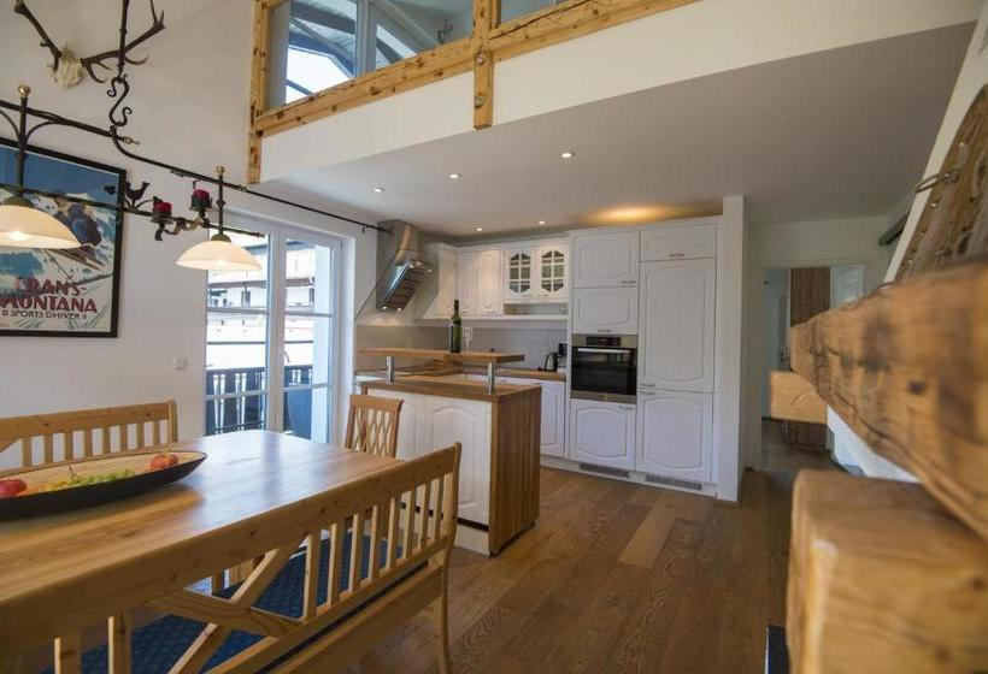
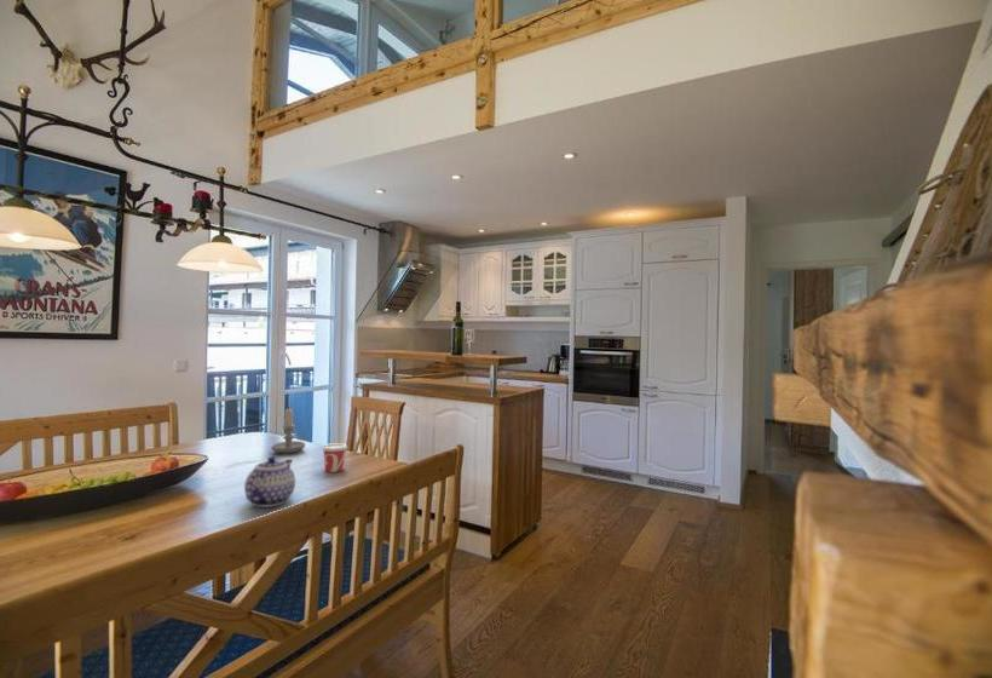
+ cup (334, 456)
+ candle (288, 429)
+ teapot (270, 478)
